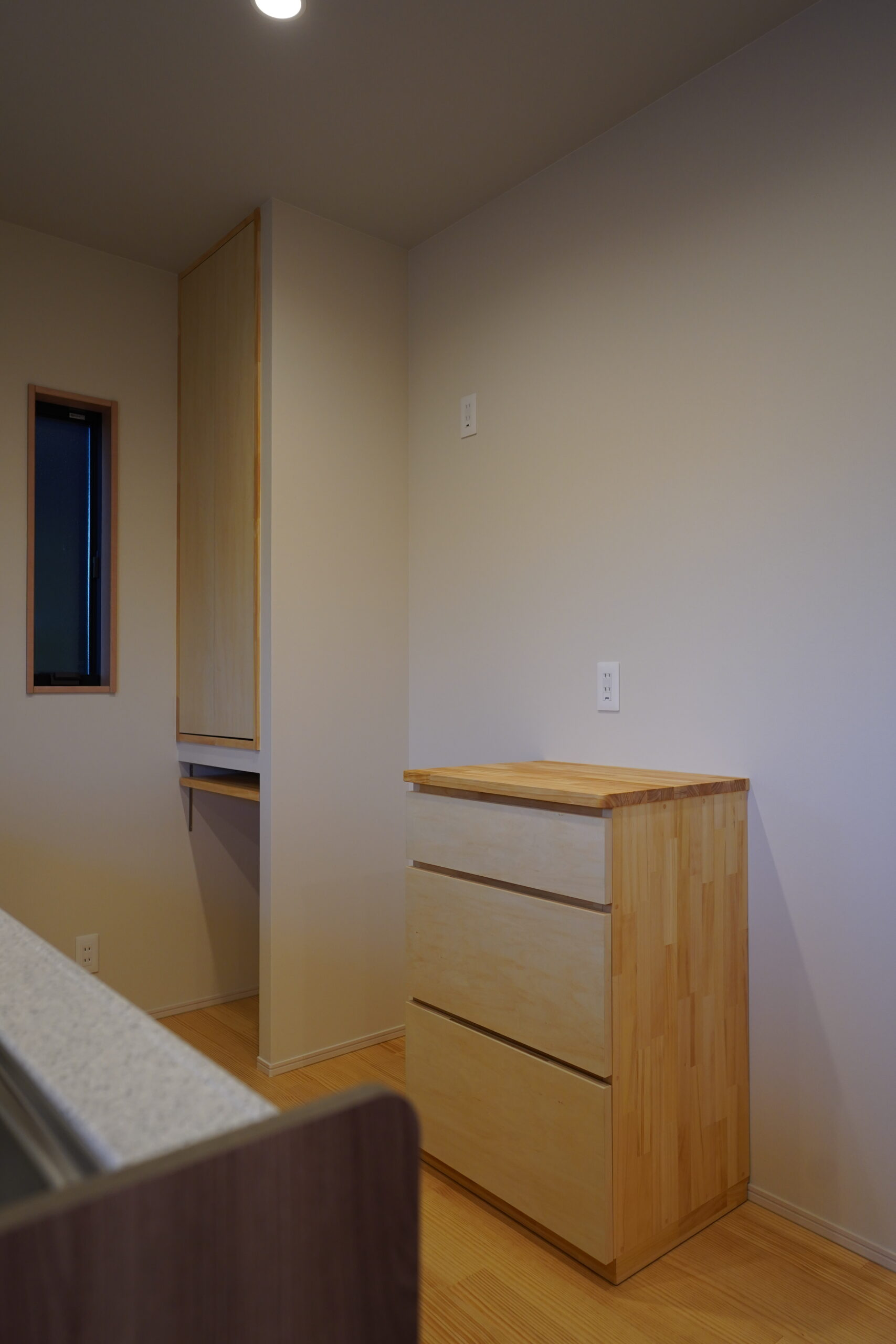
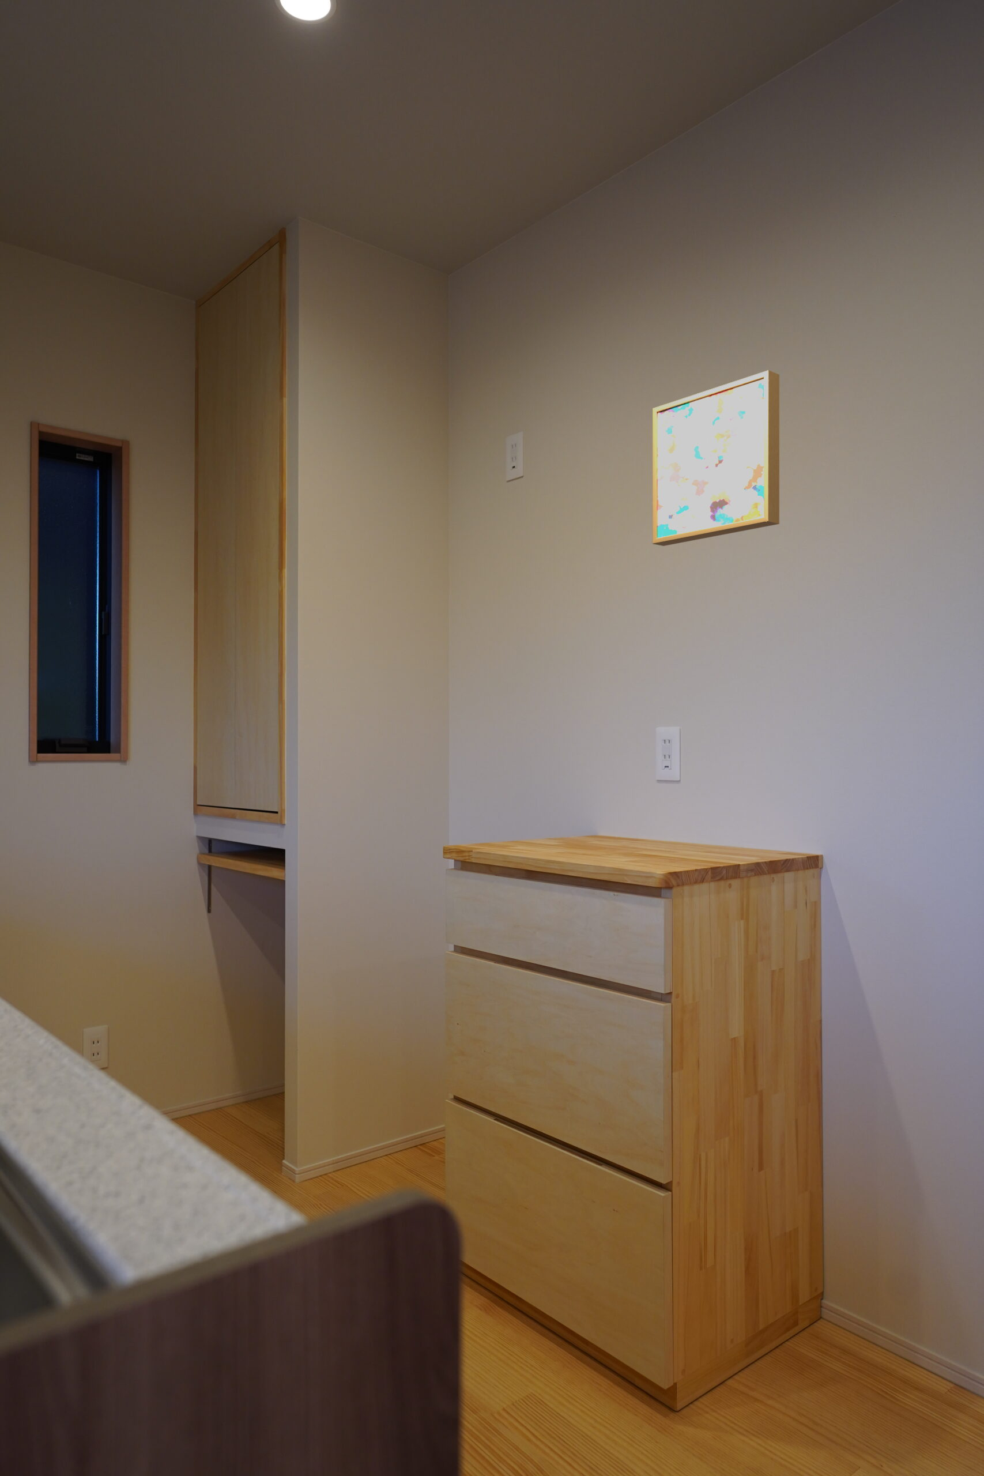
+ wall art (713, 463)
